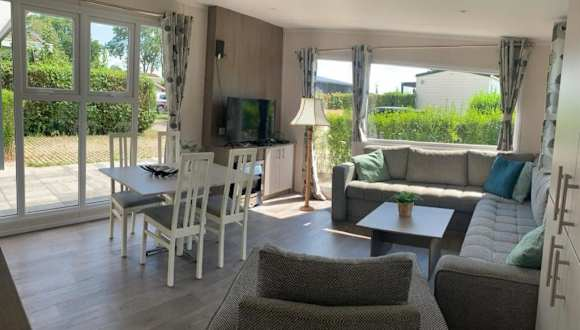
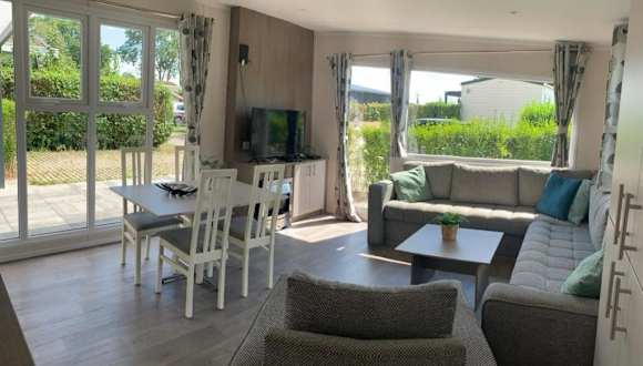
- floor lamp (309, 152)
